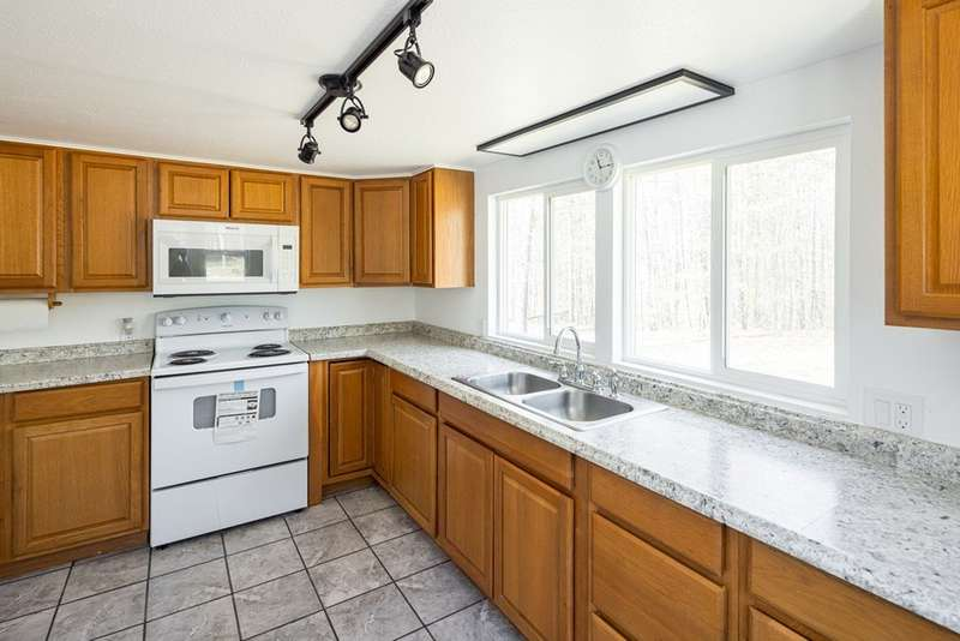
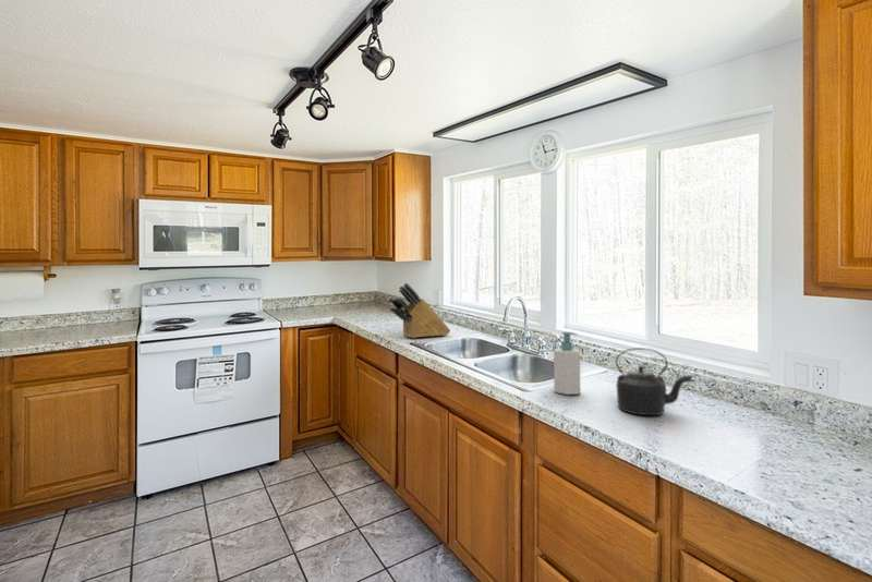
+ kettle (653, 379)
+ soap bottle (567, 362)
+ knife block (420, 310)
